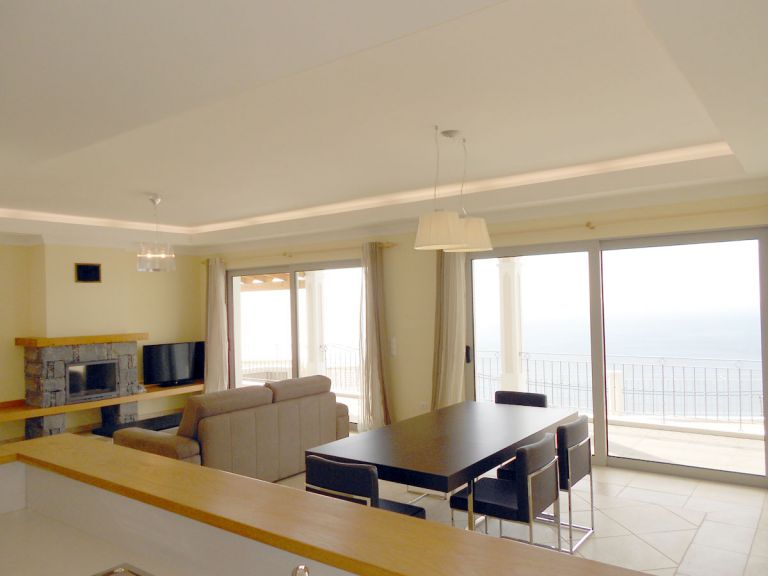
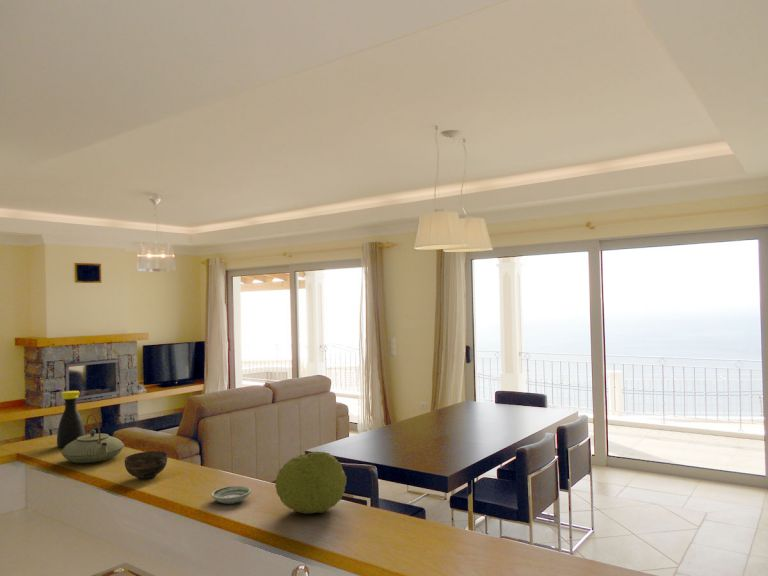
+ fruit (310, 481)
+ cup (149, 467)
+ bottle (71, 418)
+ teapot (94, 437)
+ saucer (231, 496)
